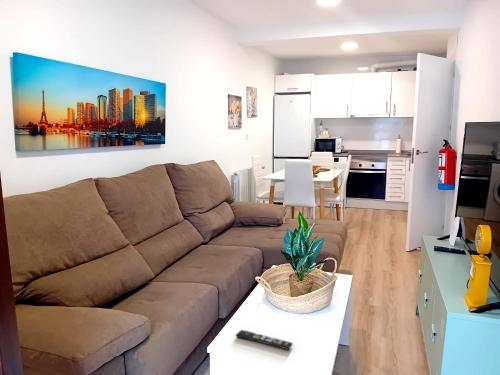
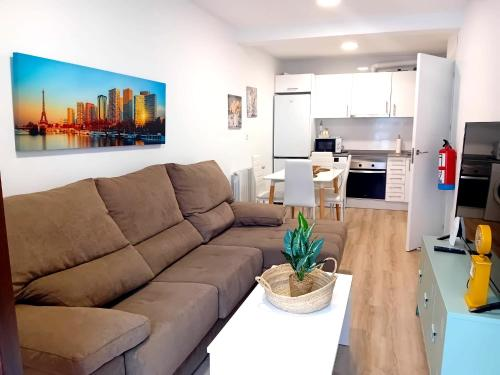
- remote control (263, 339)
